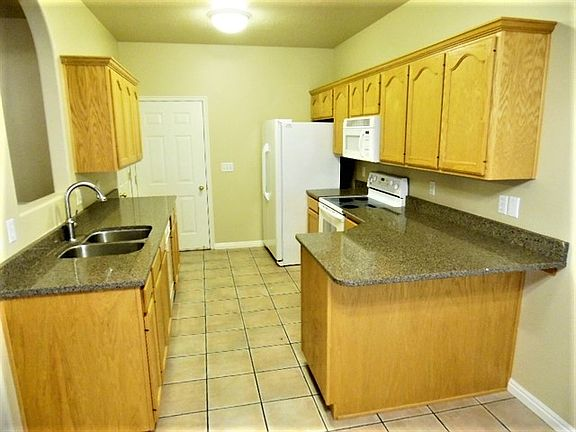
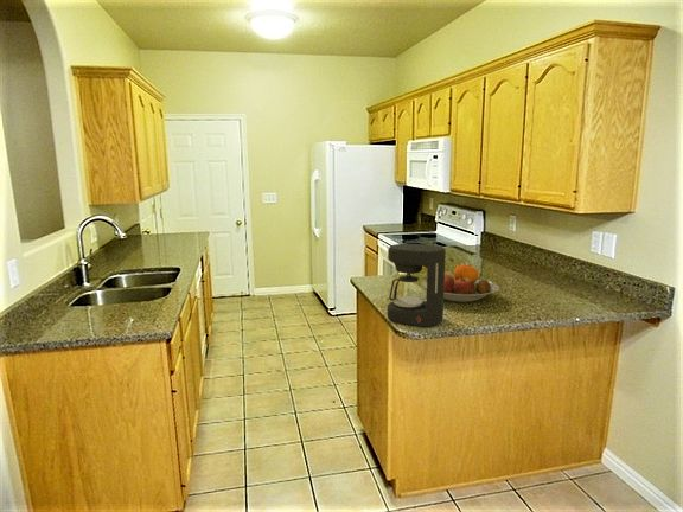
+ coffee maker (415, 281)
+ fruit bowl (460, 281)
